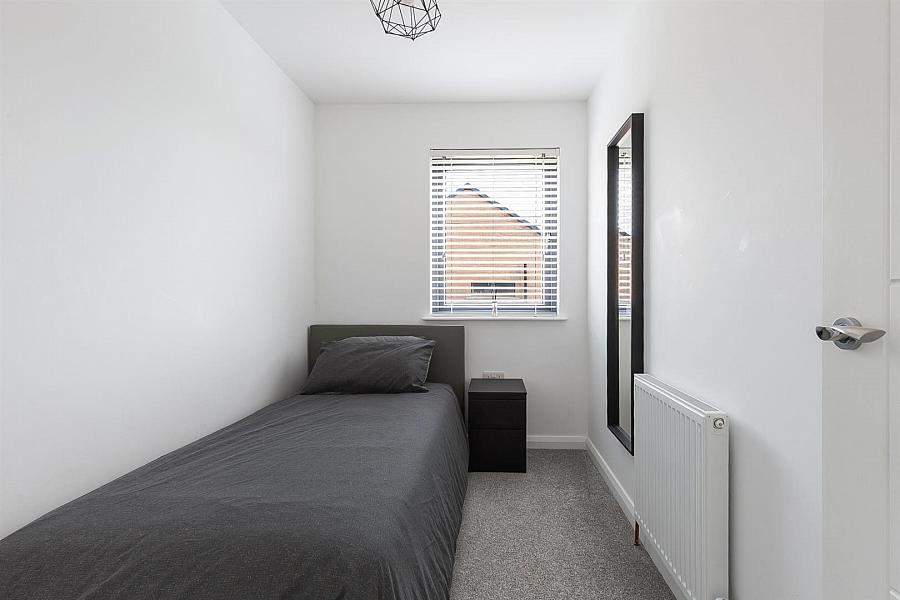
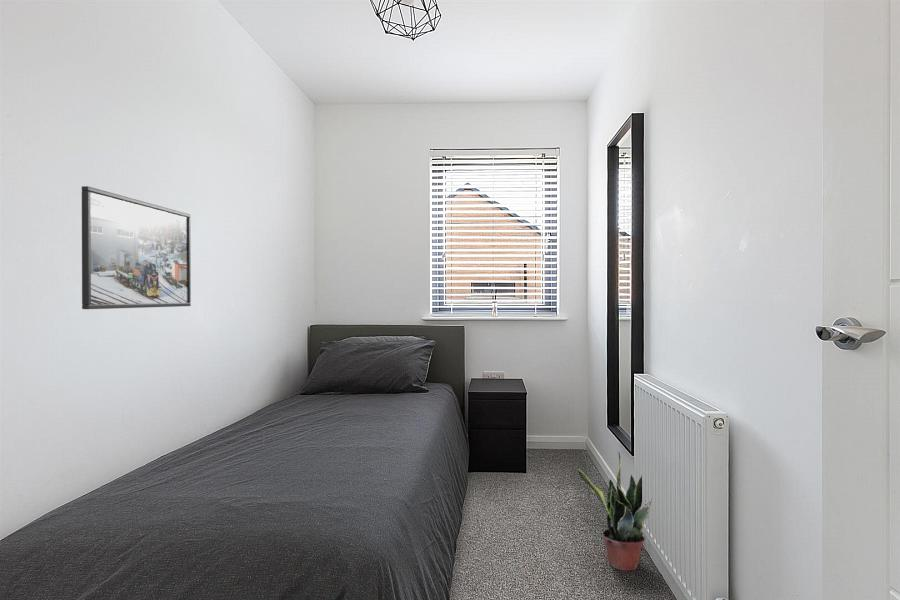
+ potted plant (617, 510)
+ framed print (144, 254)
